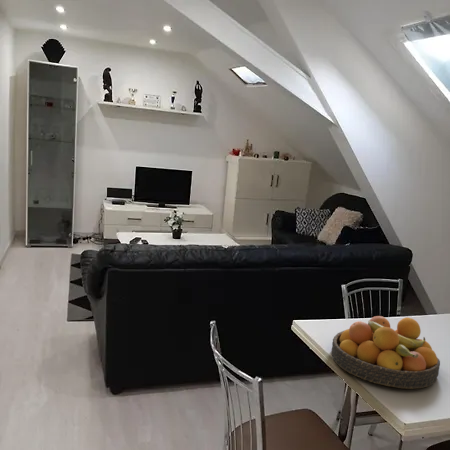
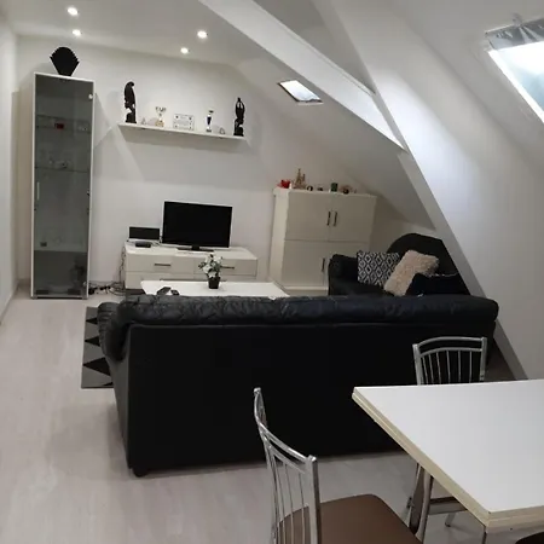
- fruit bowl (385, 342)
